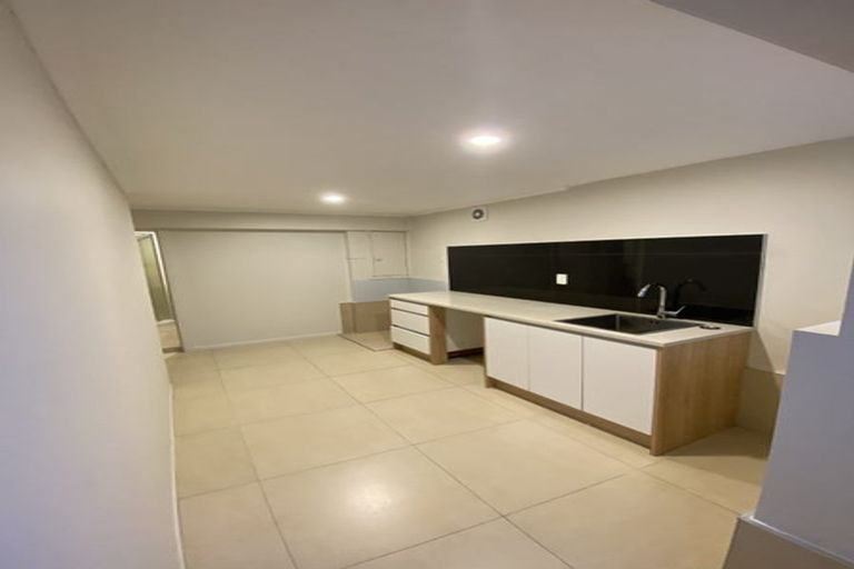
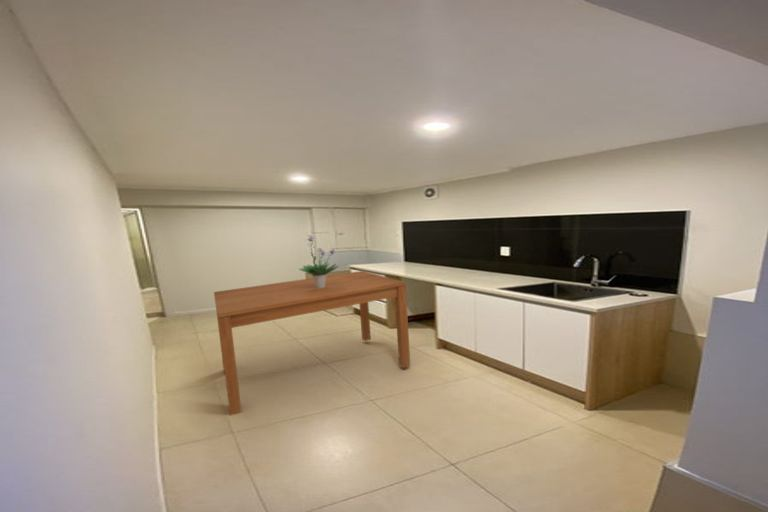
+ dining table (307, 313)
+ potted plant (319, 260)
